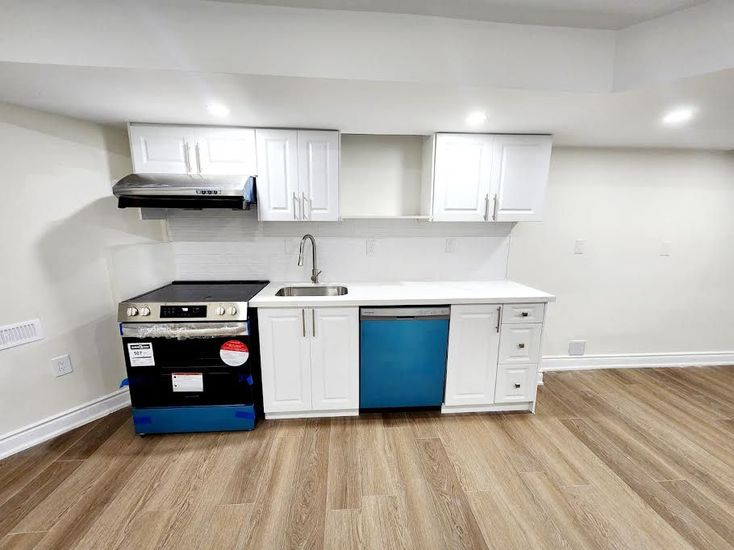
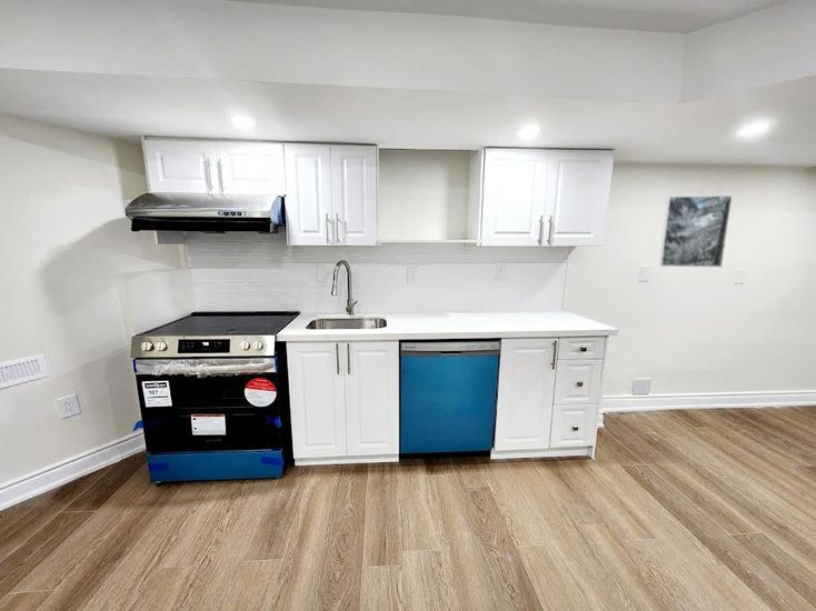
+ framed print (694, 231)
